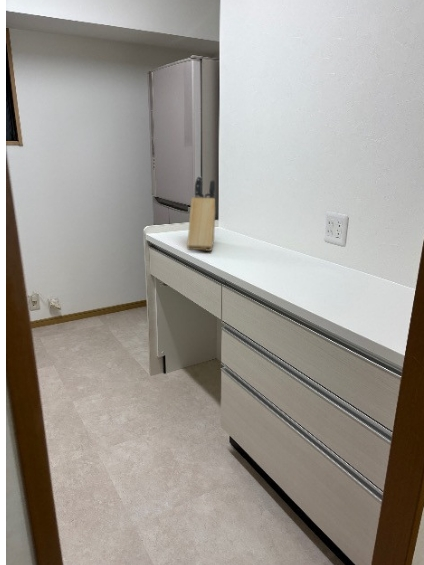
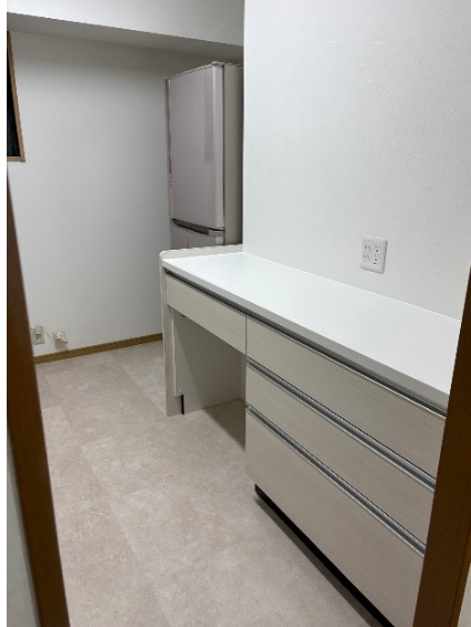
- knife block (202, 211)
